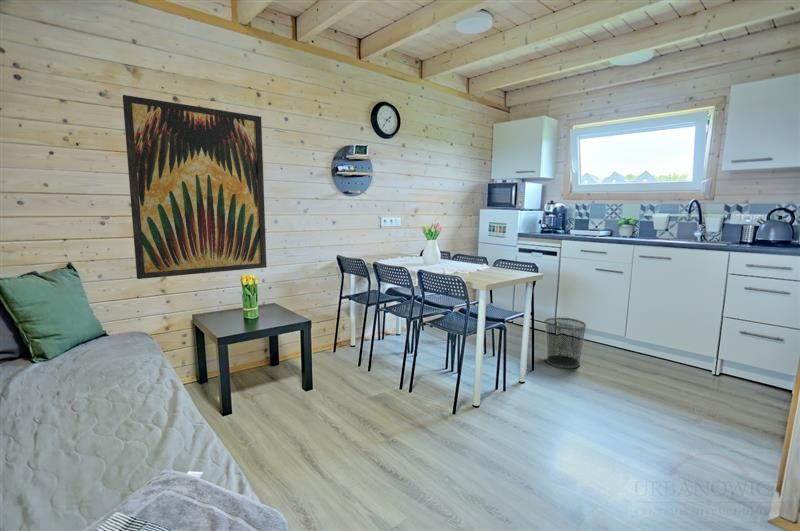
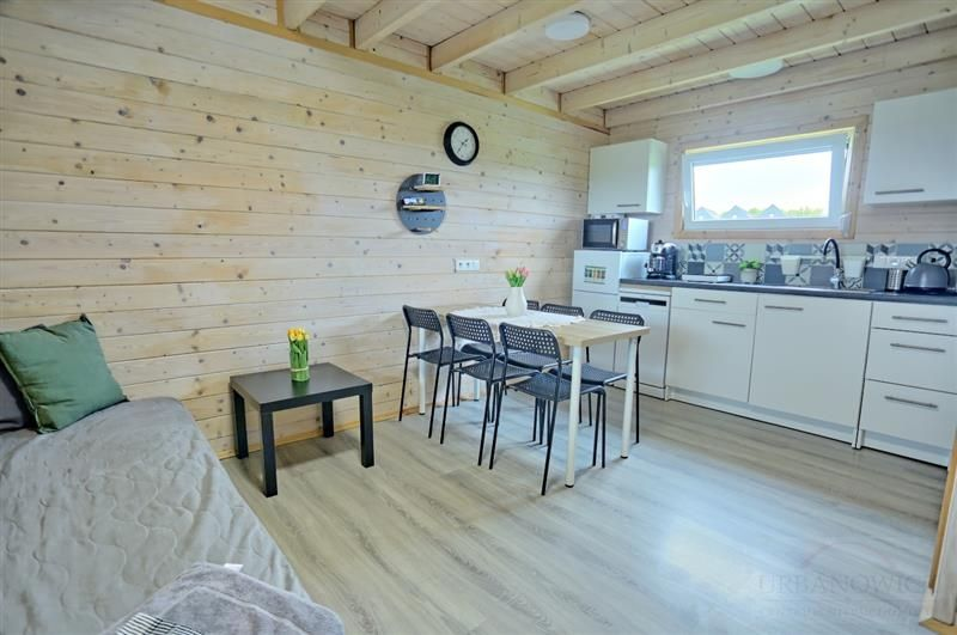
- wall art (203, 192)
- waste bin (563, 342)
